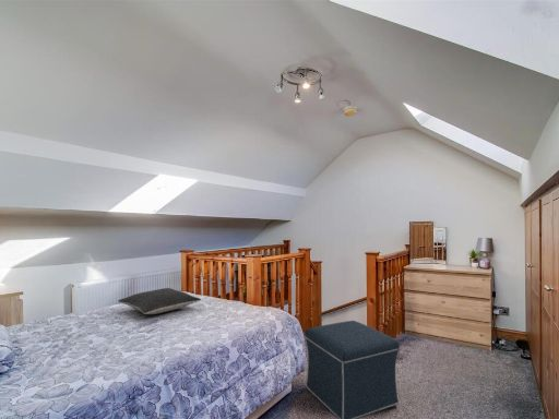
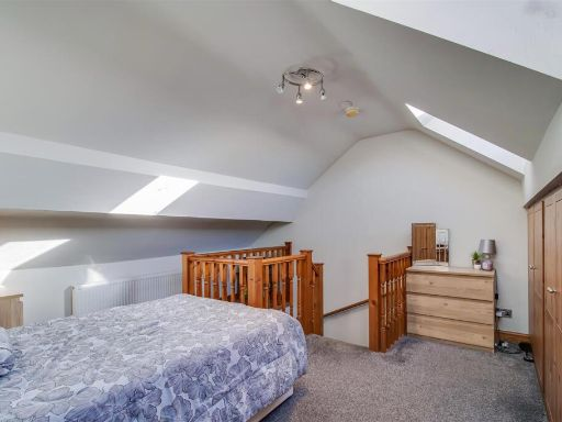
- ottoman (349, 363)
- pillow (159, 300)
